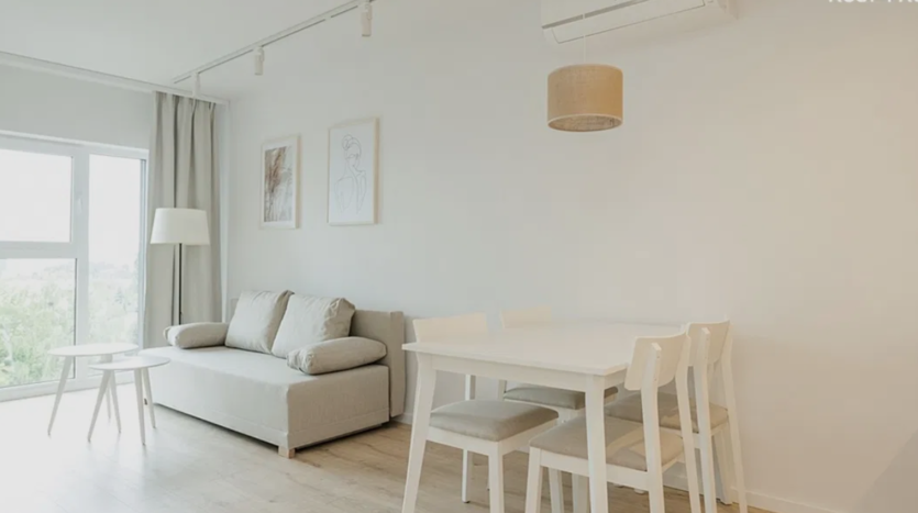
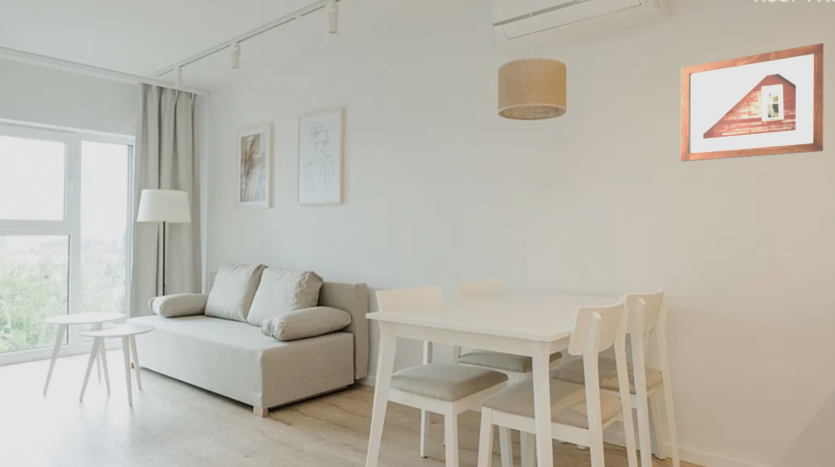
+ picture frame (747, 106)
